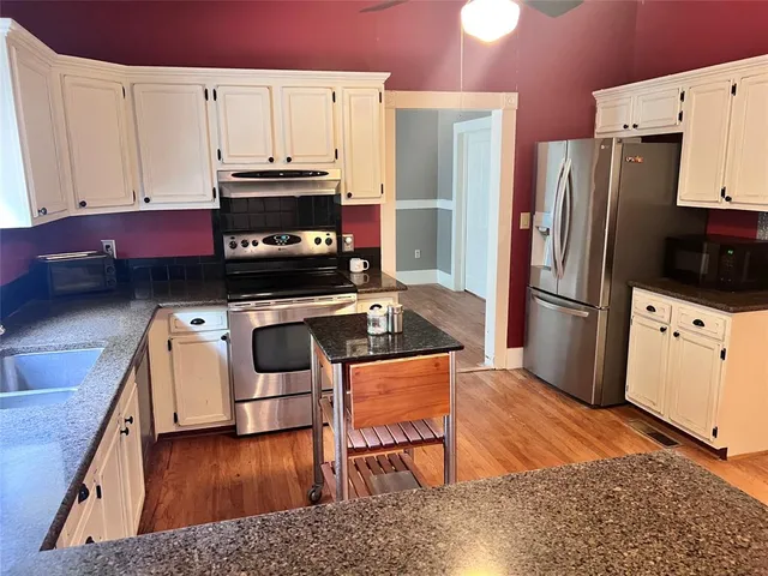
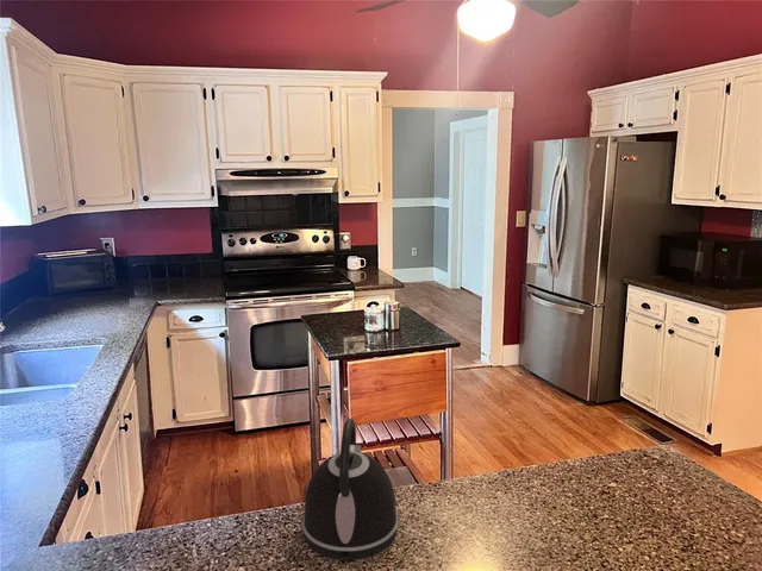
+ kettle (349, 476)
